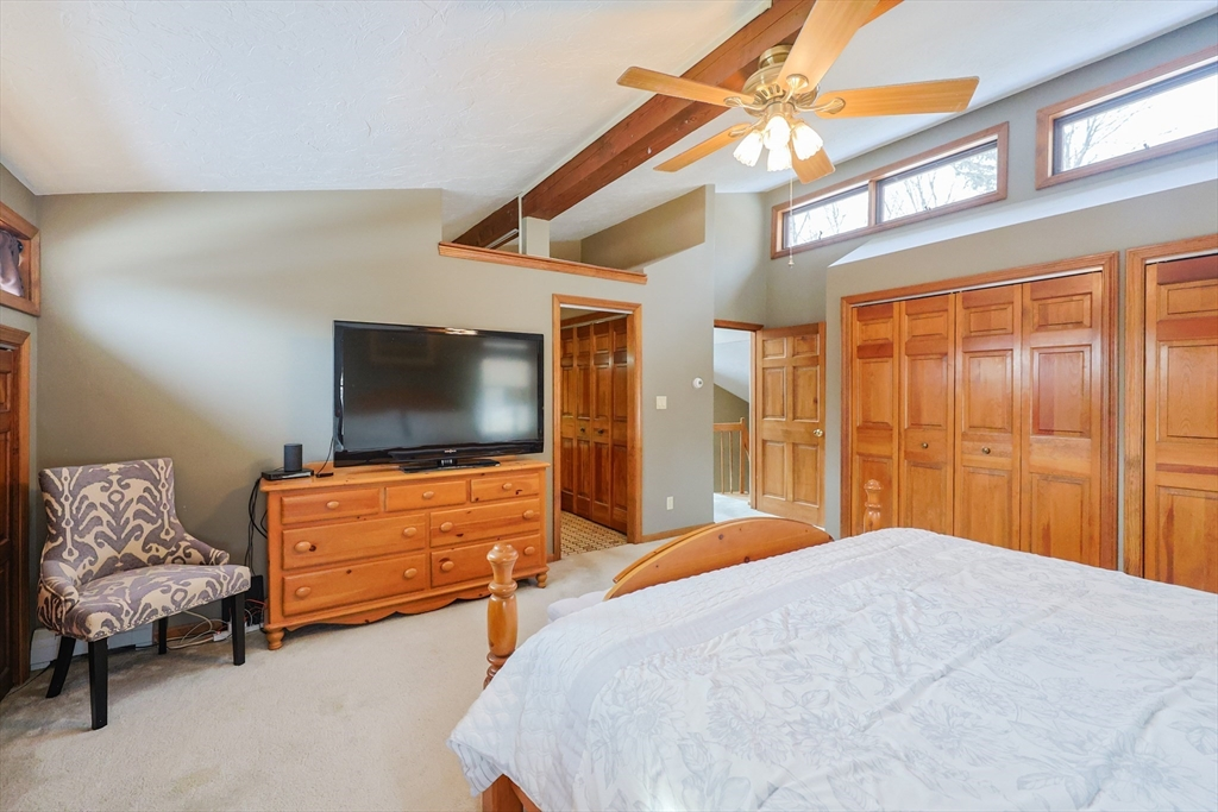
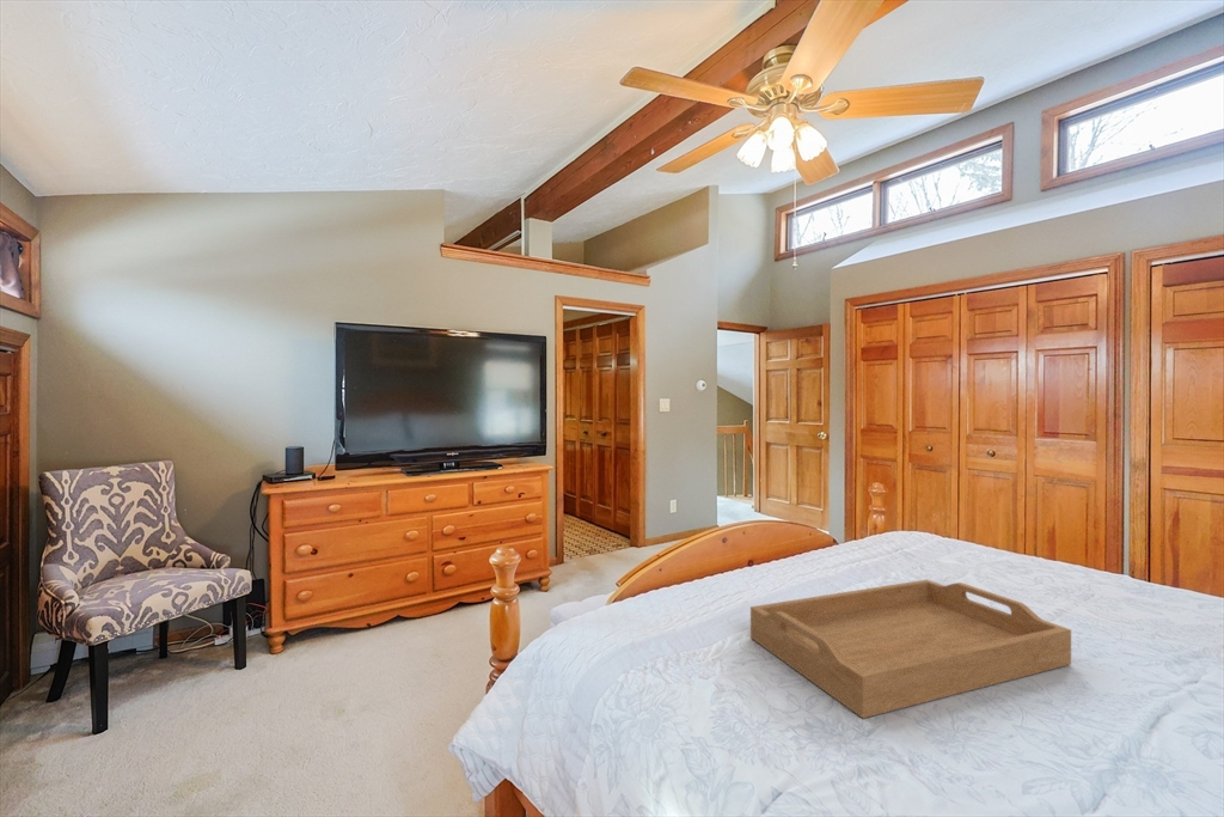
+ serving tray (901, 628)
